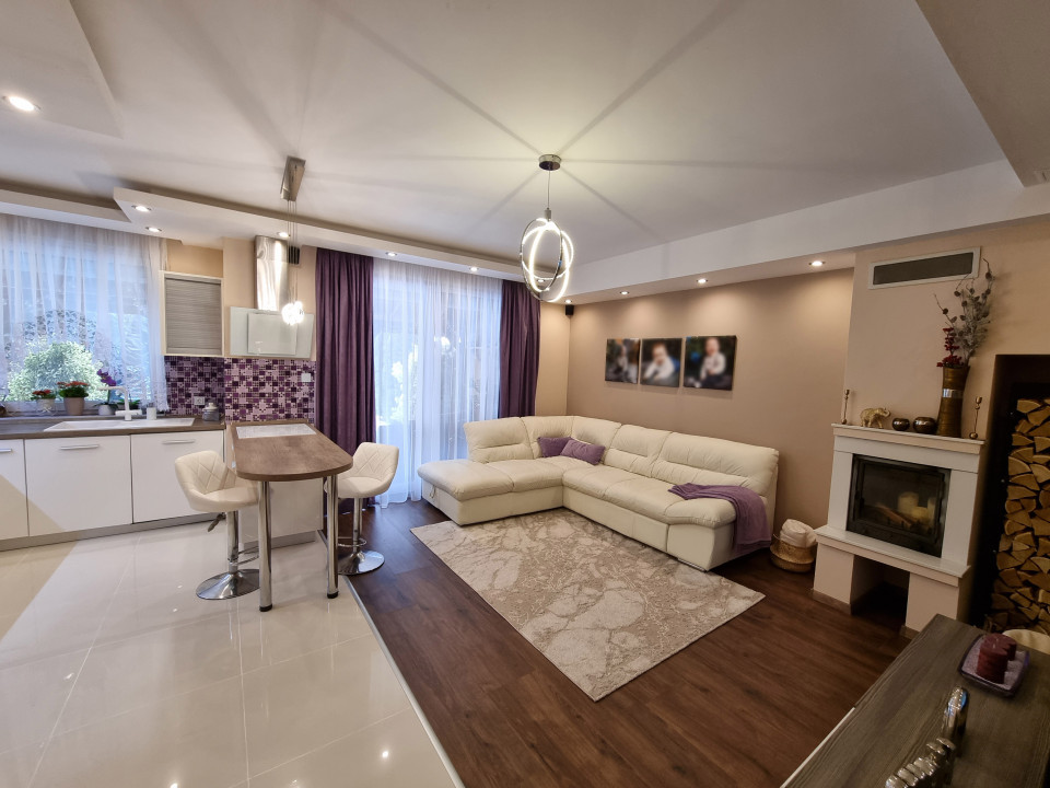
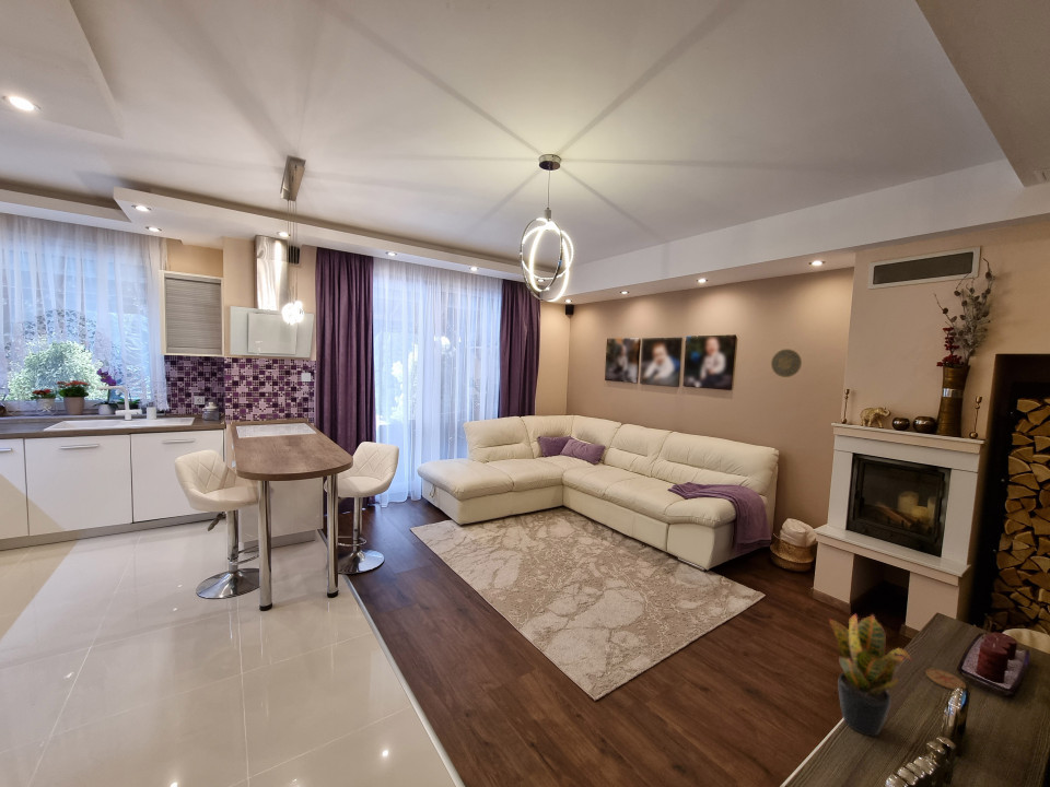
+ coaster (945, 679)
+ decorative plate (785, 363)
+ potted plant (870, 671)
